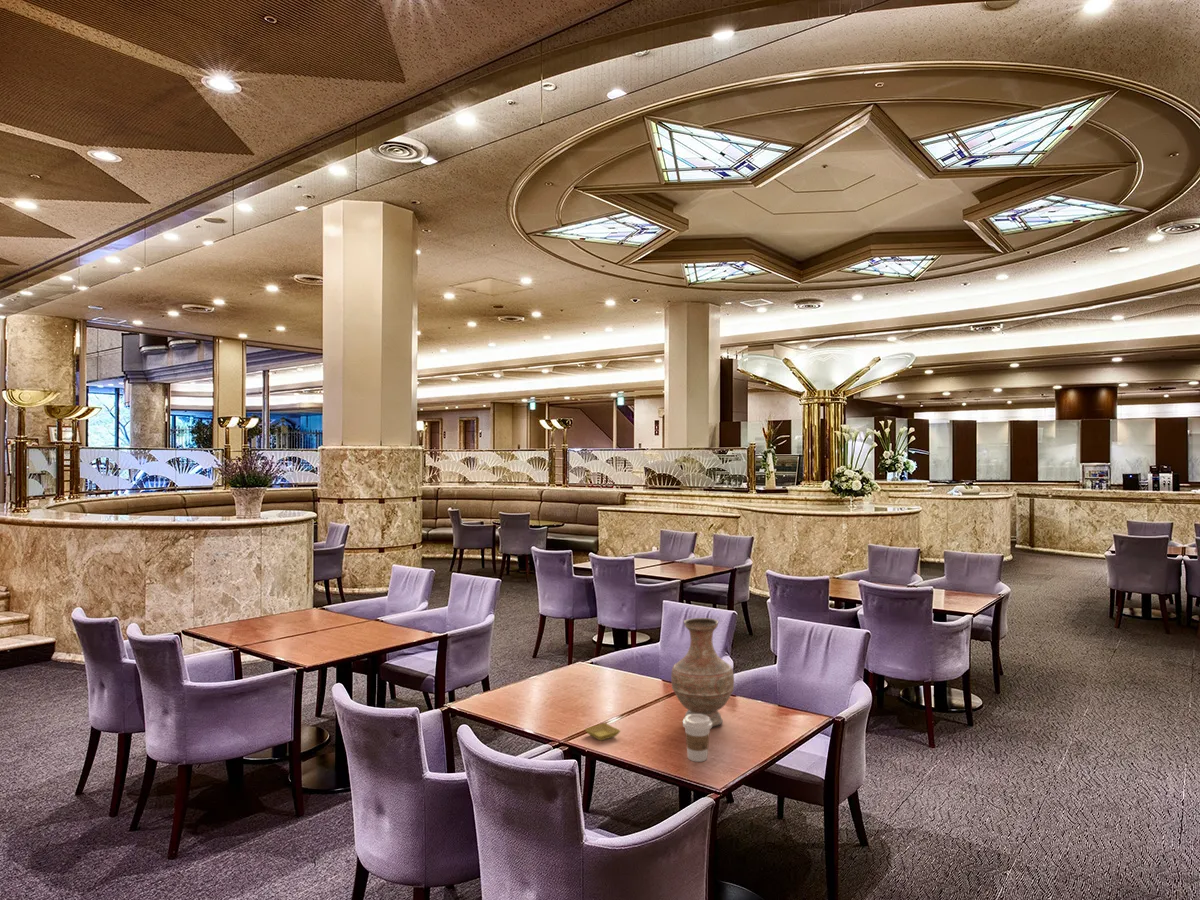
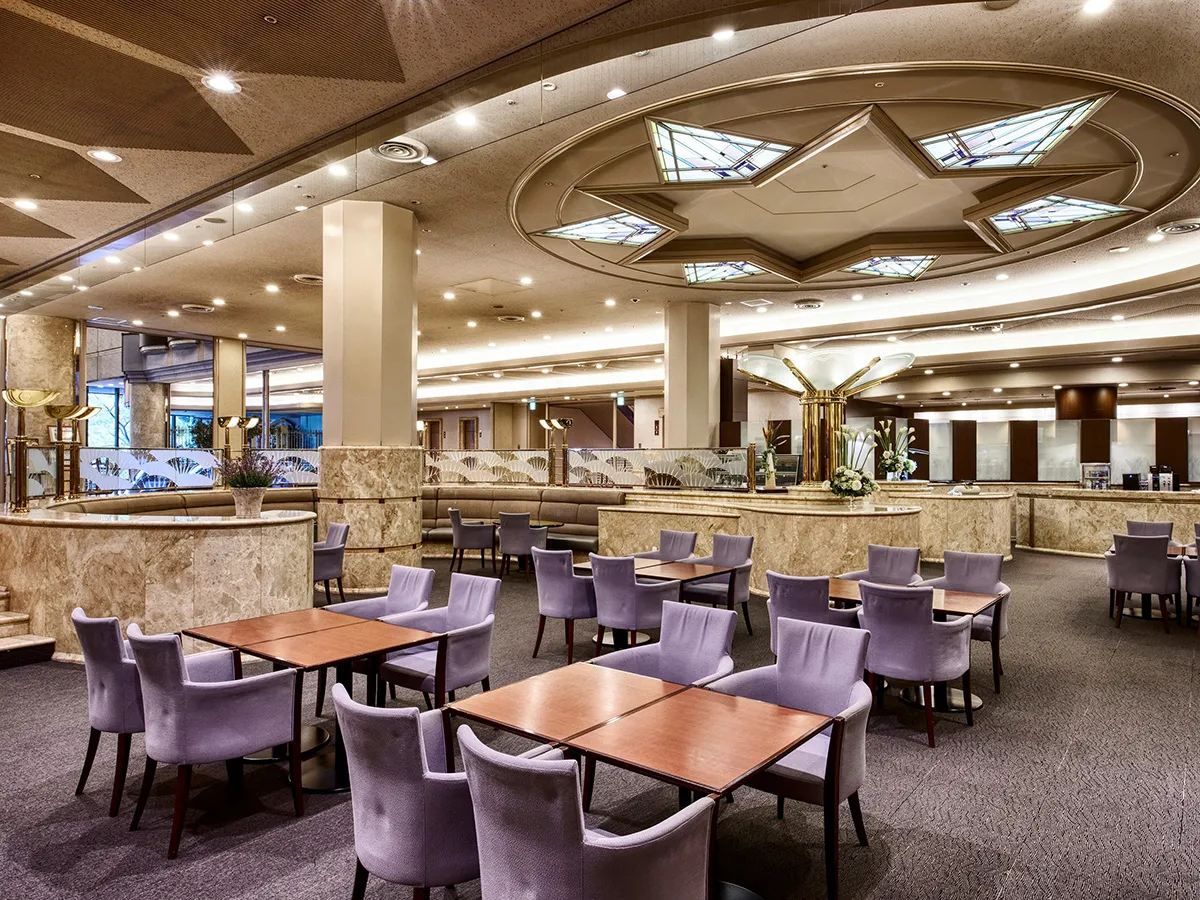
- coffee cup (697, 737)
- saucer (602, 732)
- vase (702, 671)
